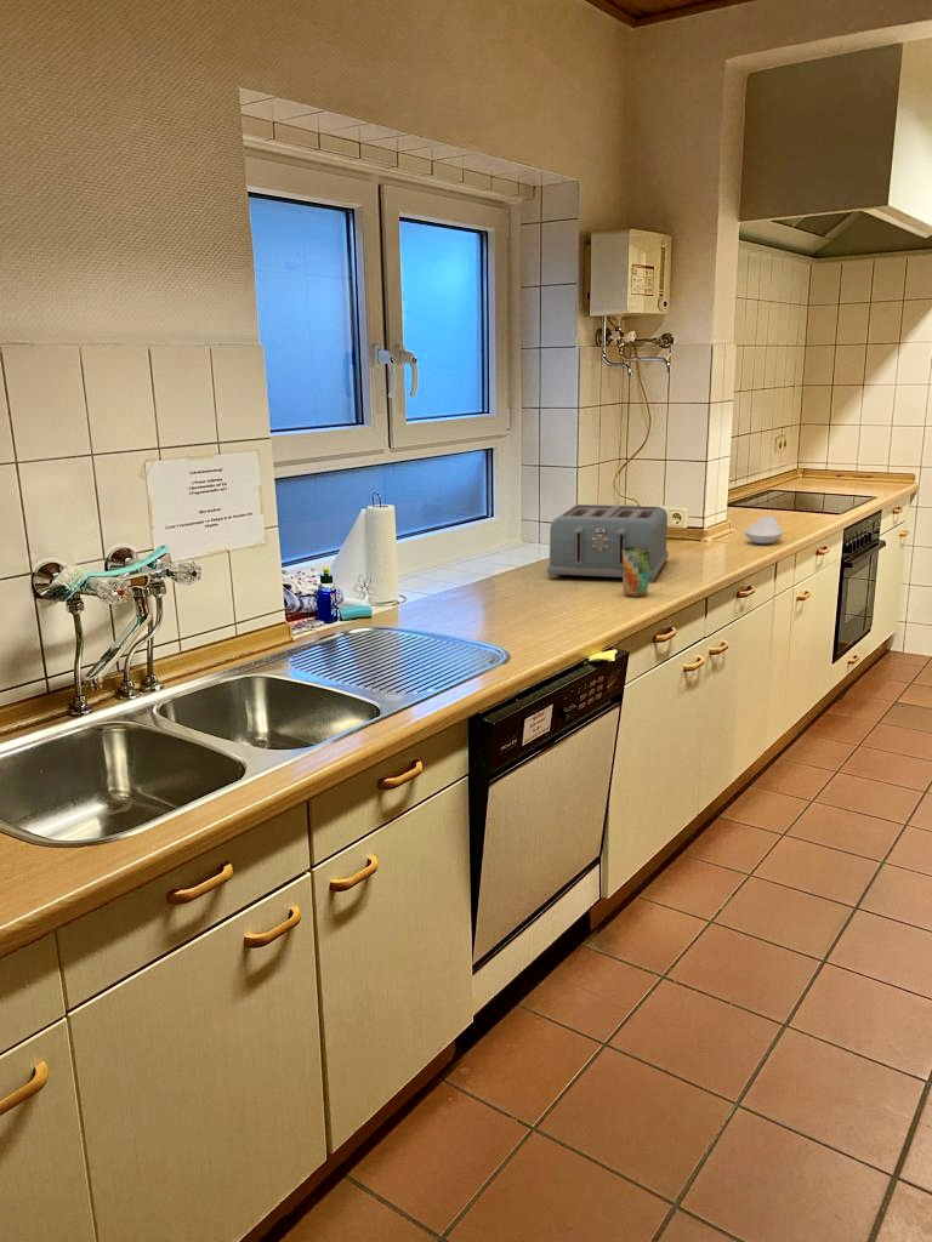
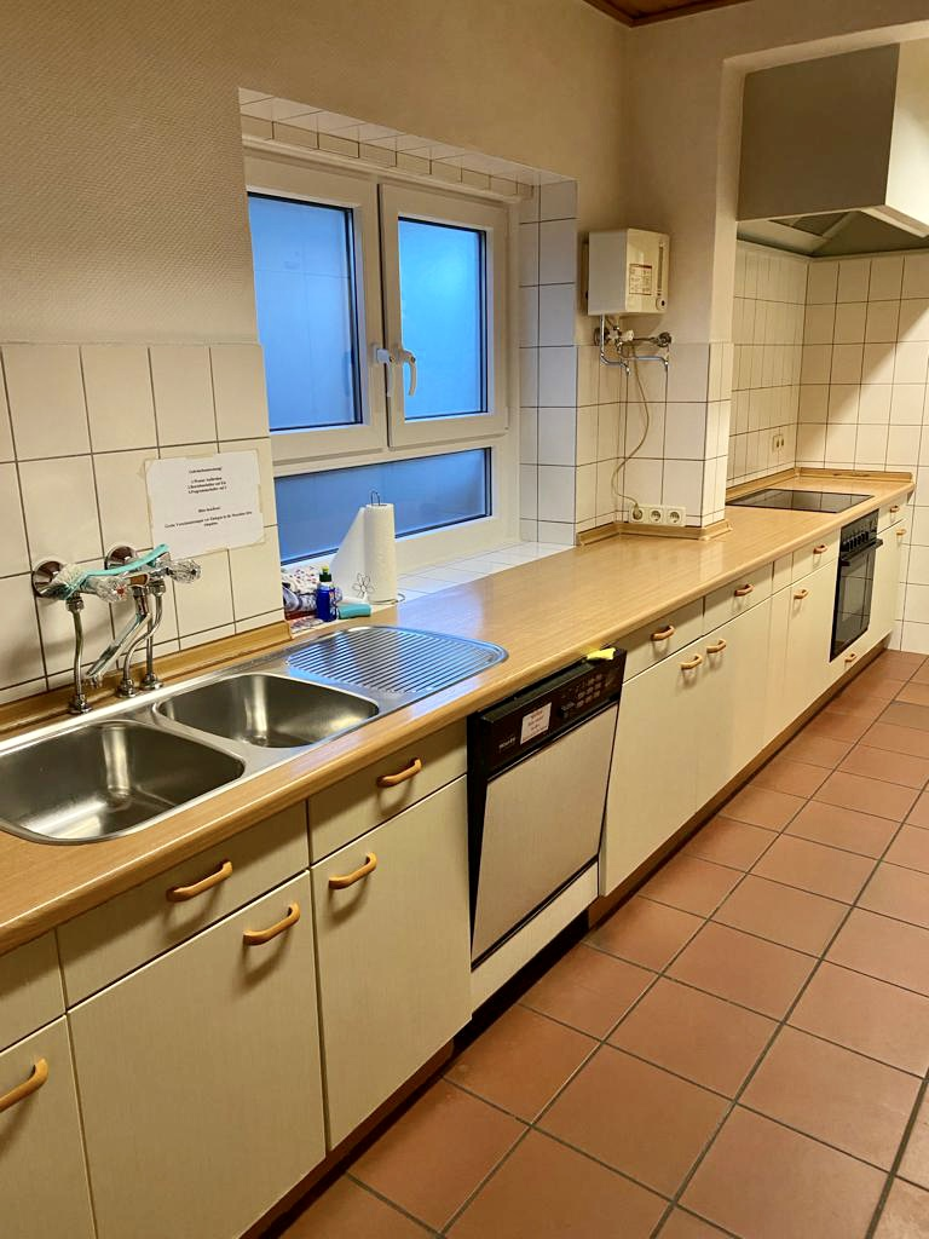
- spoon rest (766, 529)
- cup (636, 571)
- toaster (608, 541)
